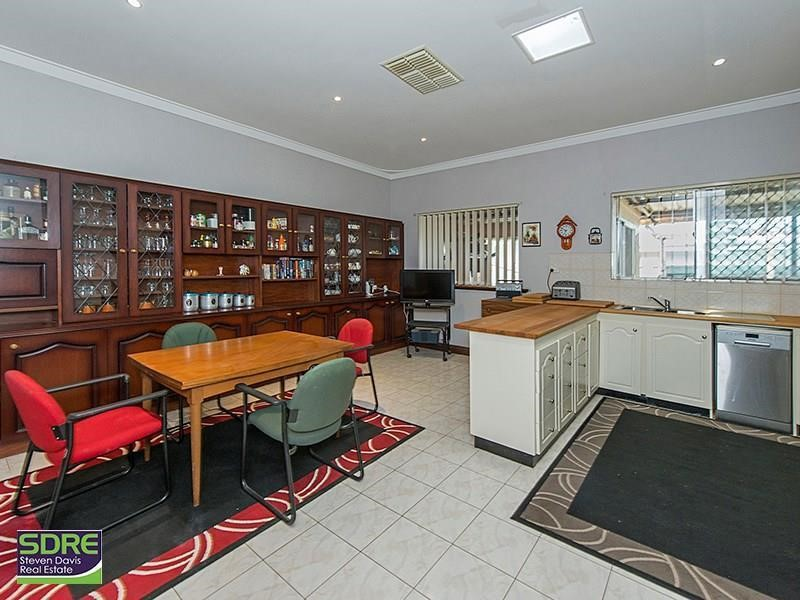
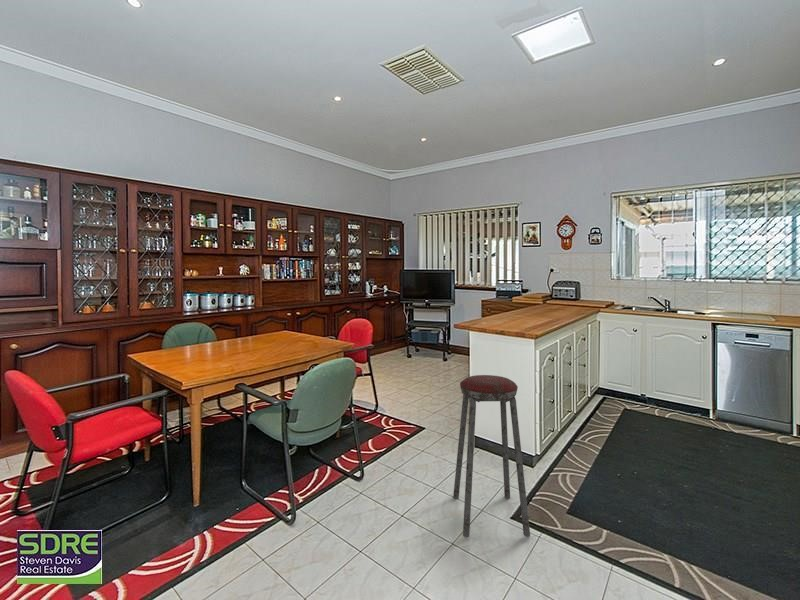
+ music stool (502, 447)
